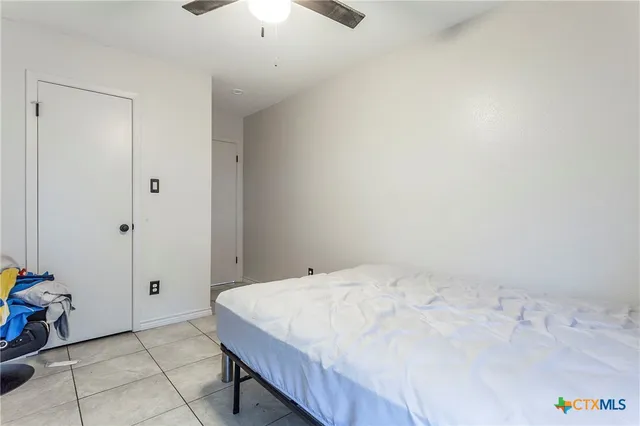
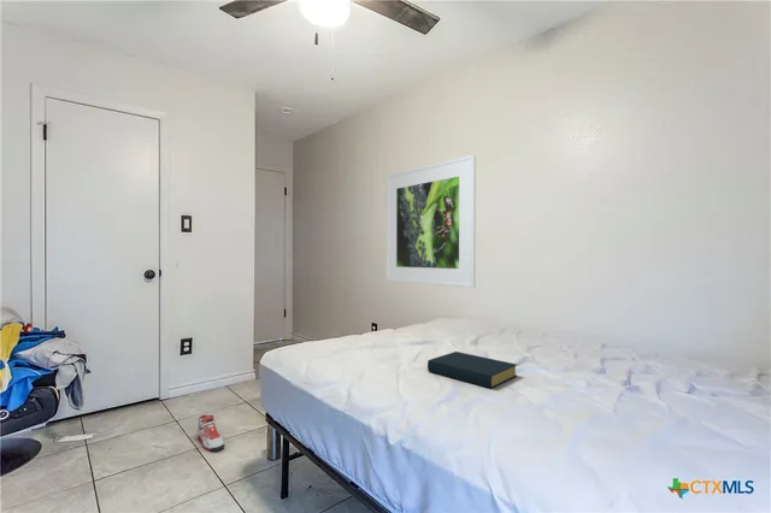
+ sneaker (210, 430)
+ hardback book (471, 367)
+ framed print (425, 225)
